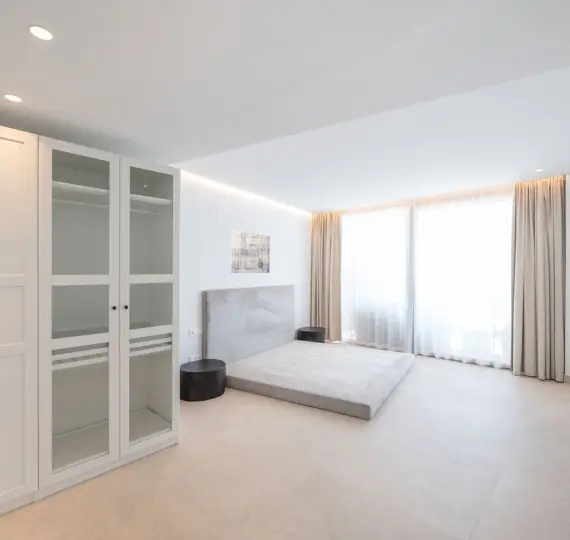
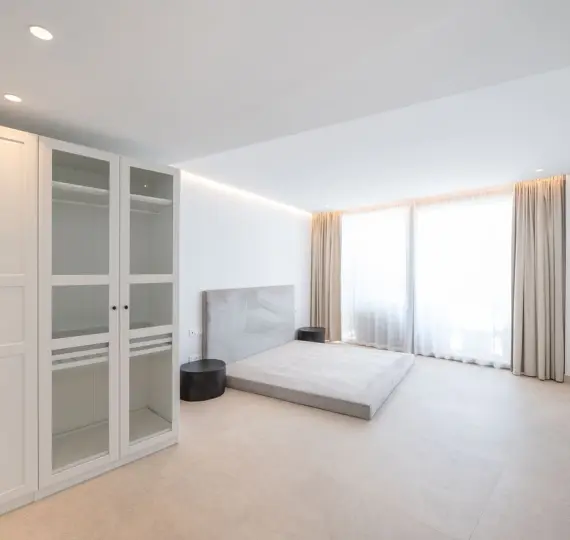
- wall art (251, 253)
